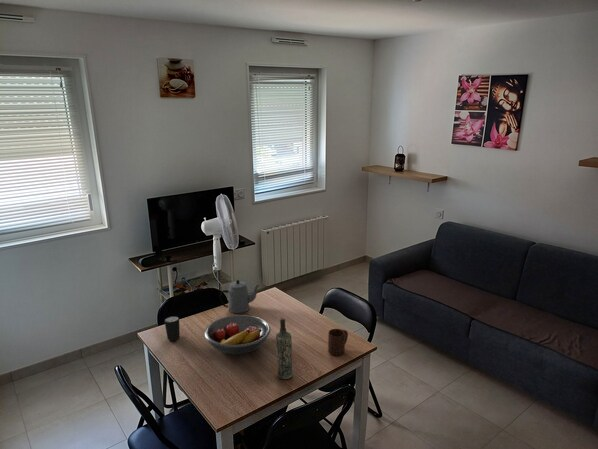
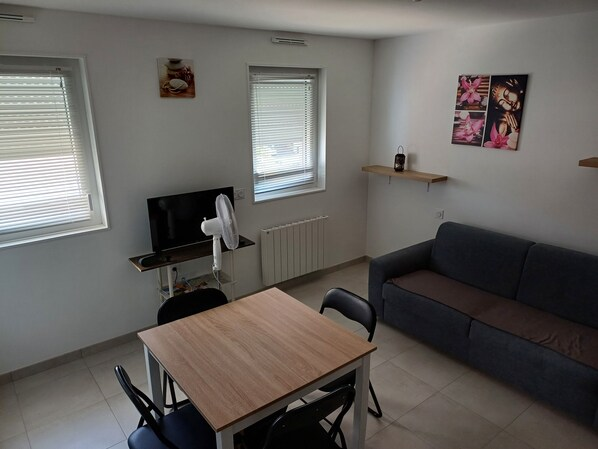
- teapot (239, 294)
- cup (337, 341)
- mug (172, 326)
- fruit bowl (237, 335)
- bottle (284, 347)
